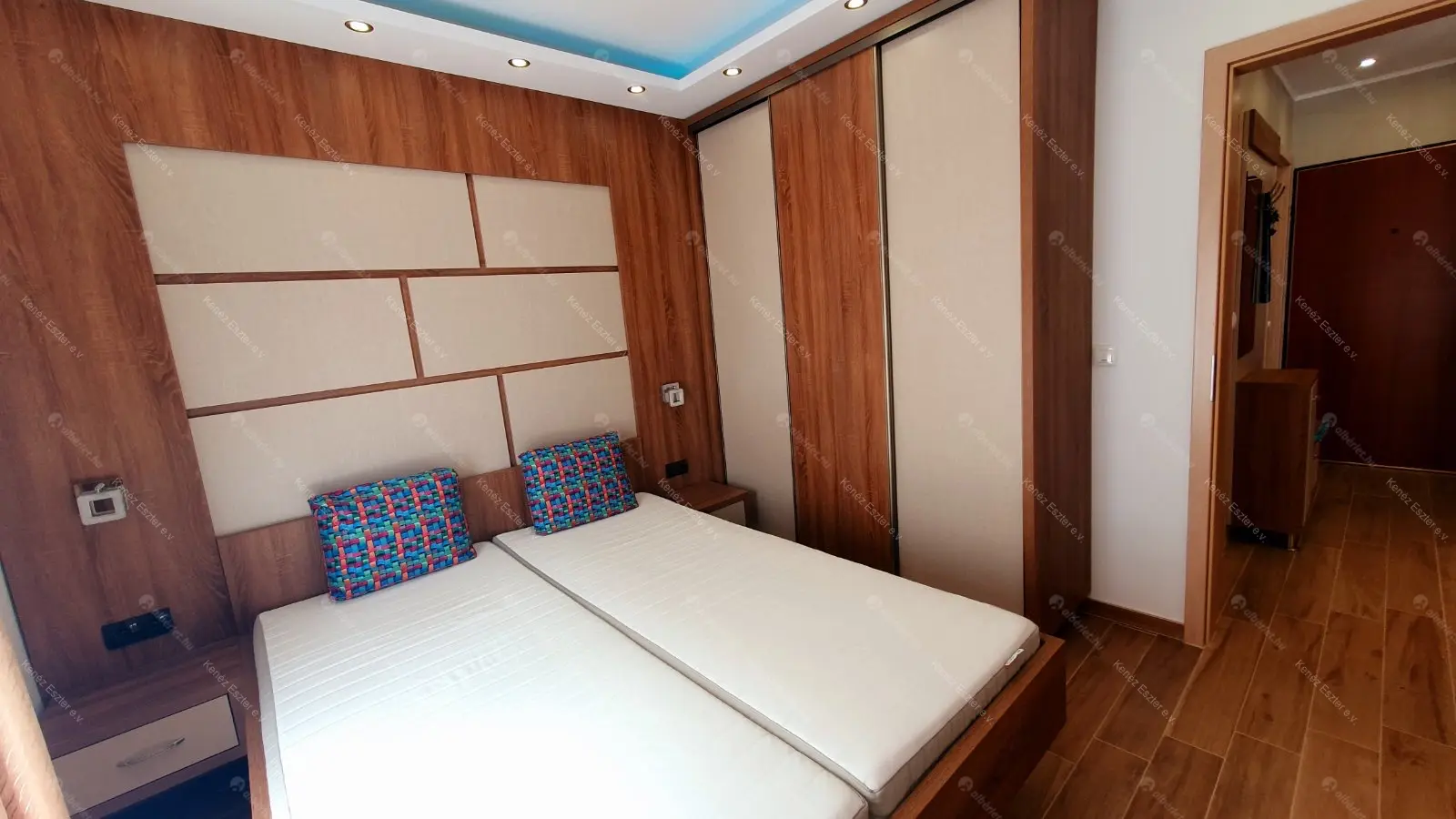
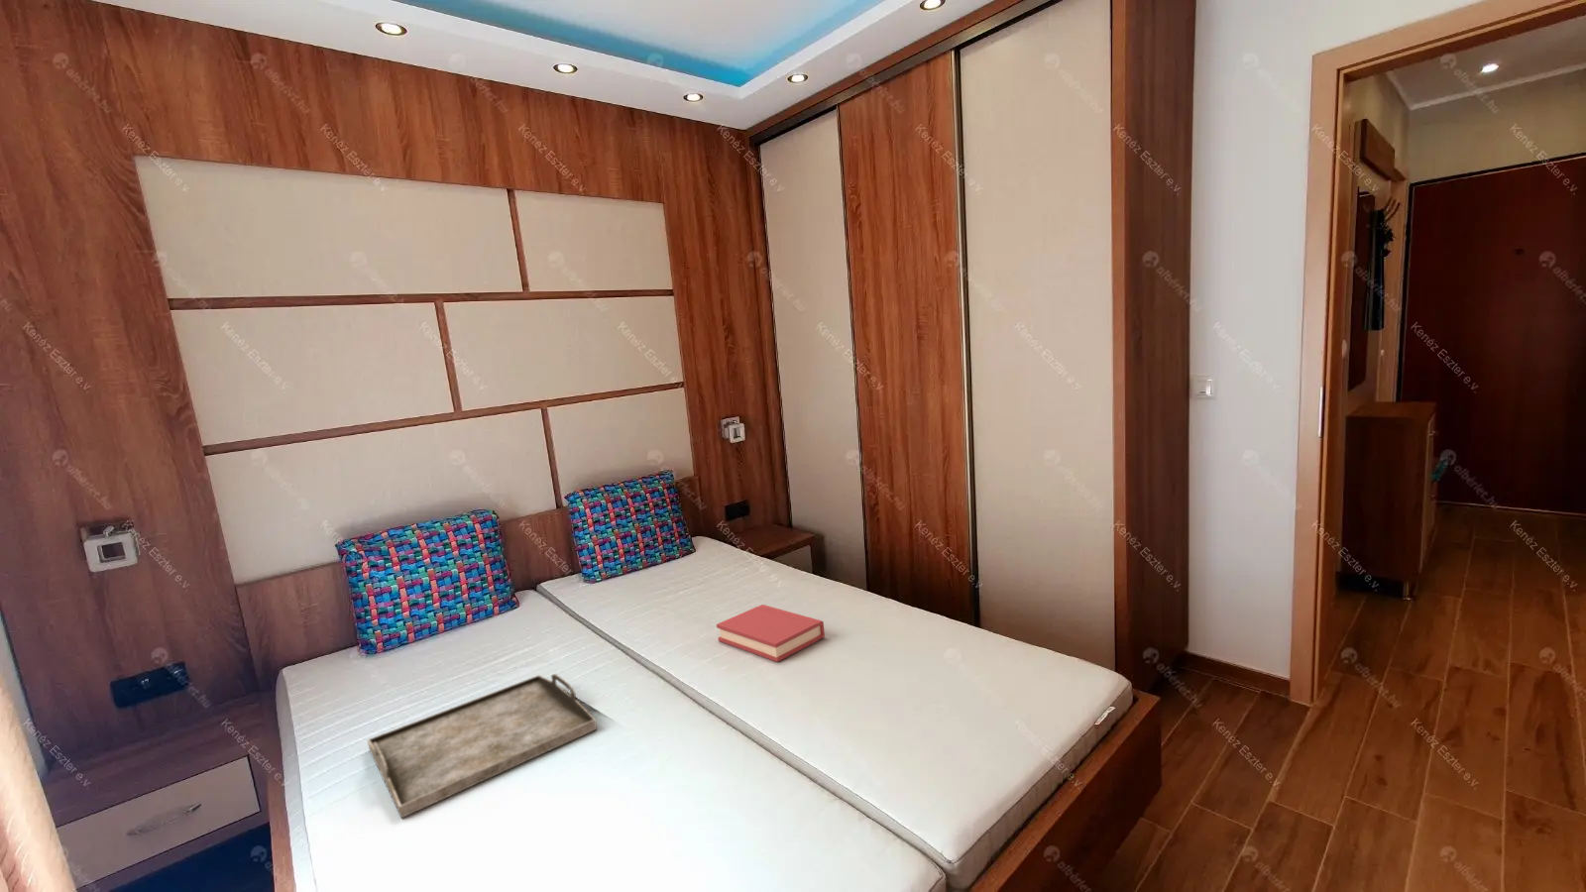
+ serving tray (479, 725)
+ hardback book (769, 631)
